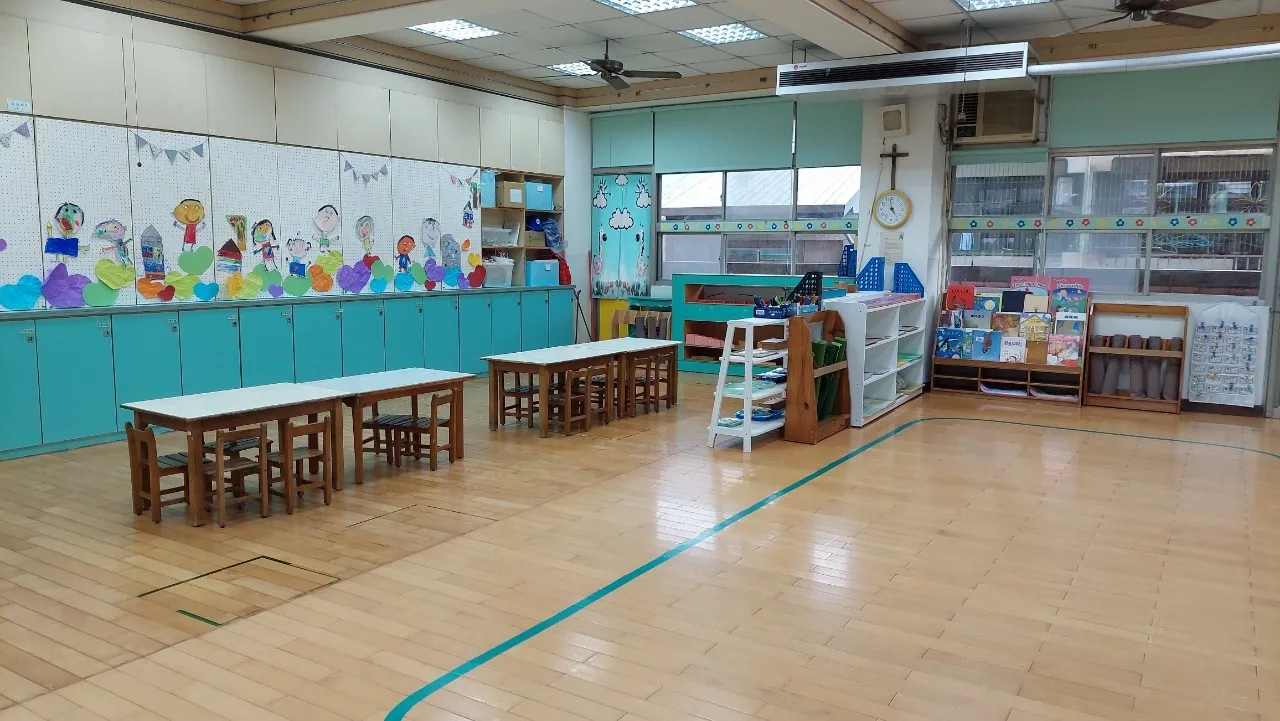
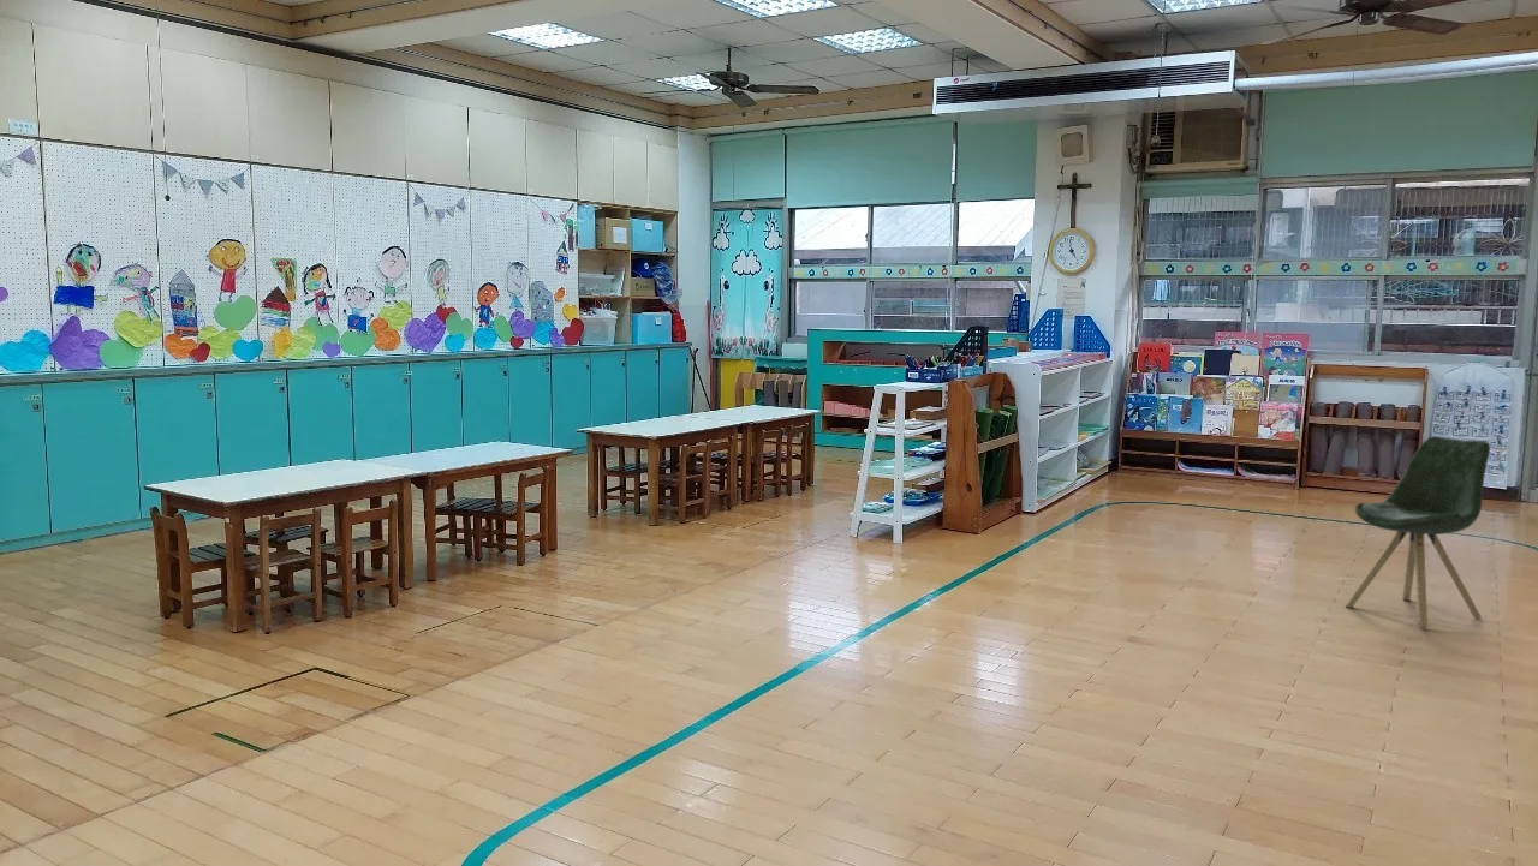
+ chair (1419, 526)
